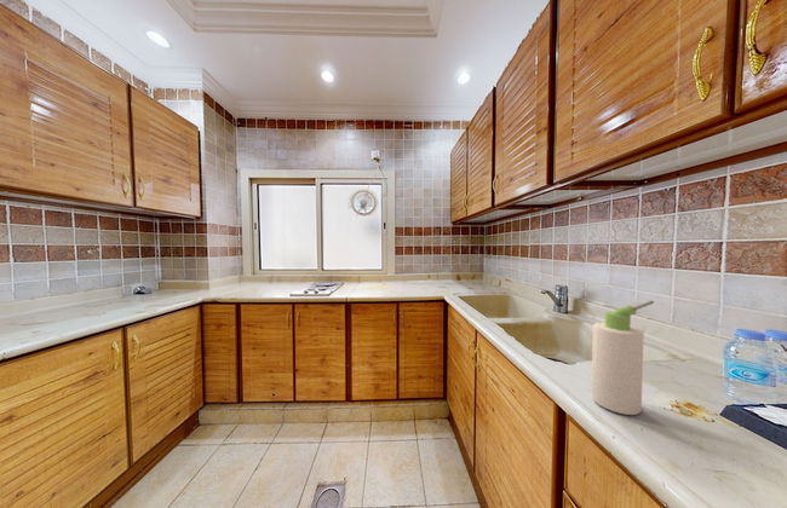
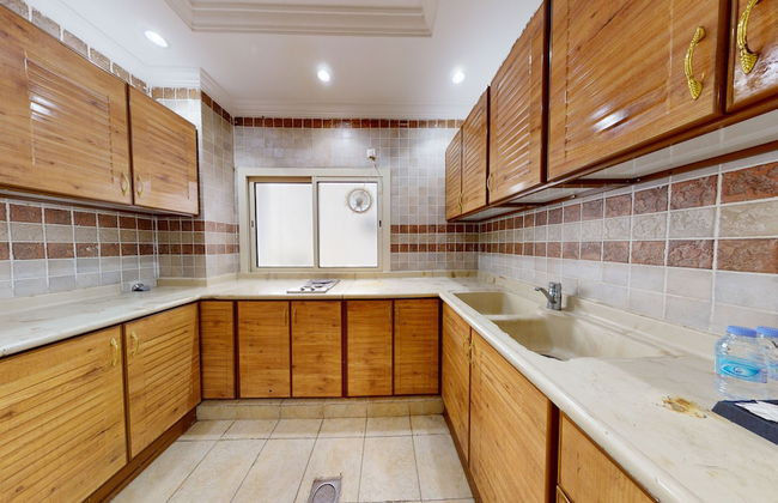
- bottle (620, 351)
